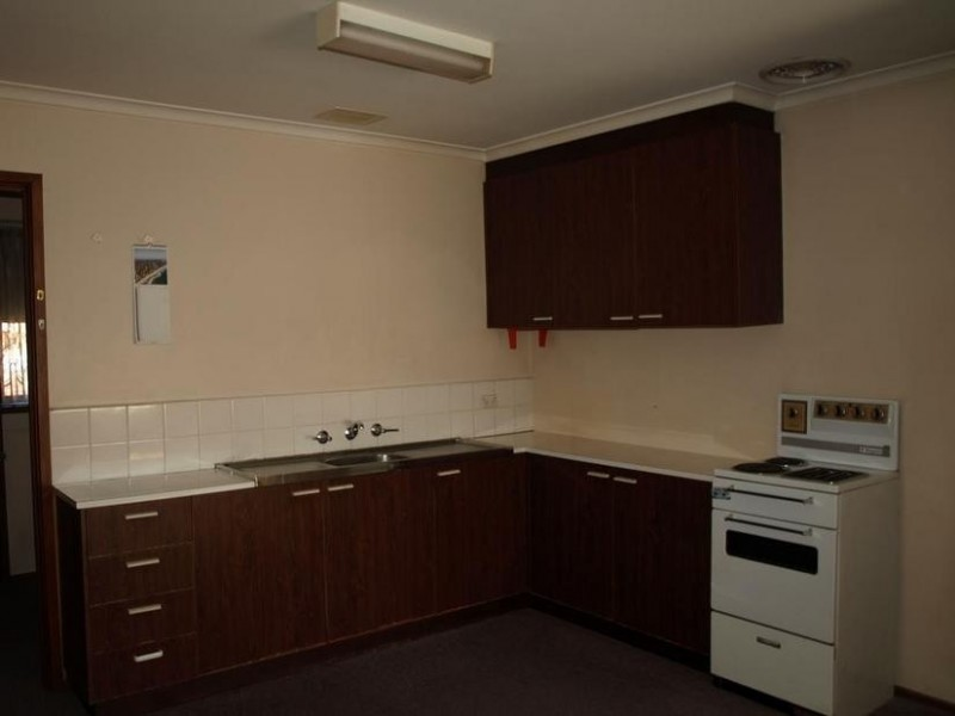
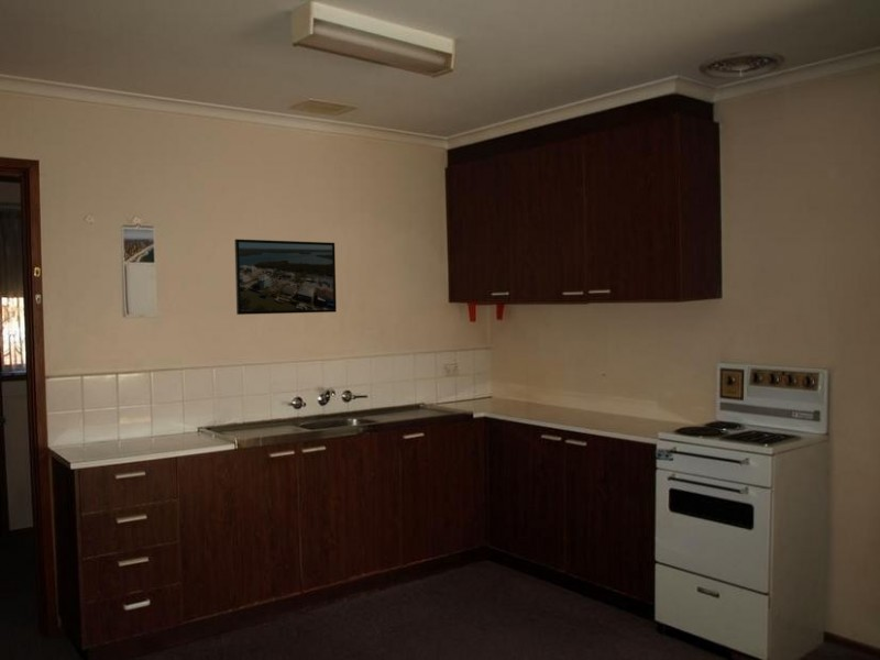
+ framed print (287, 277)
